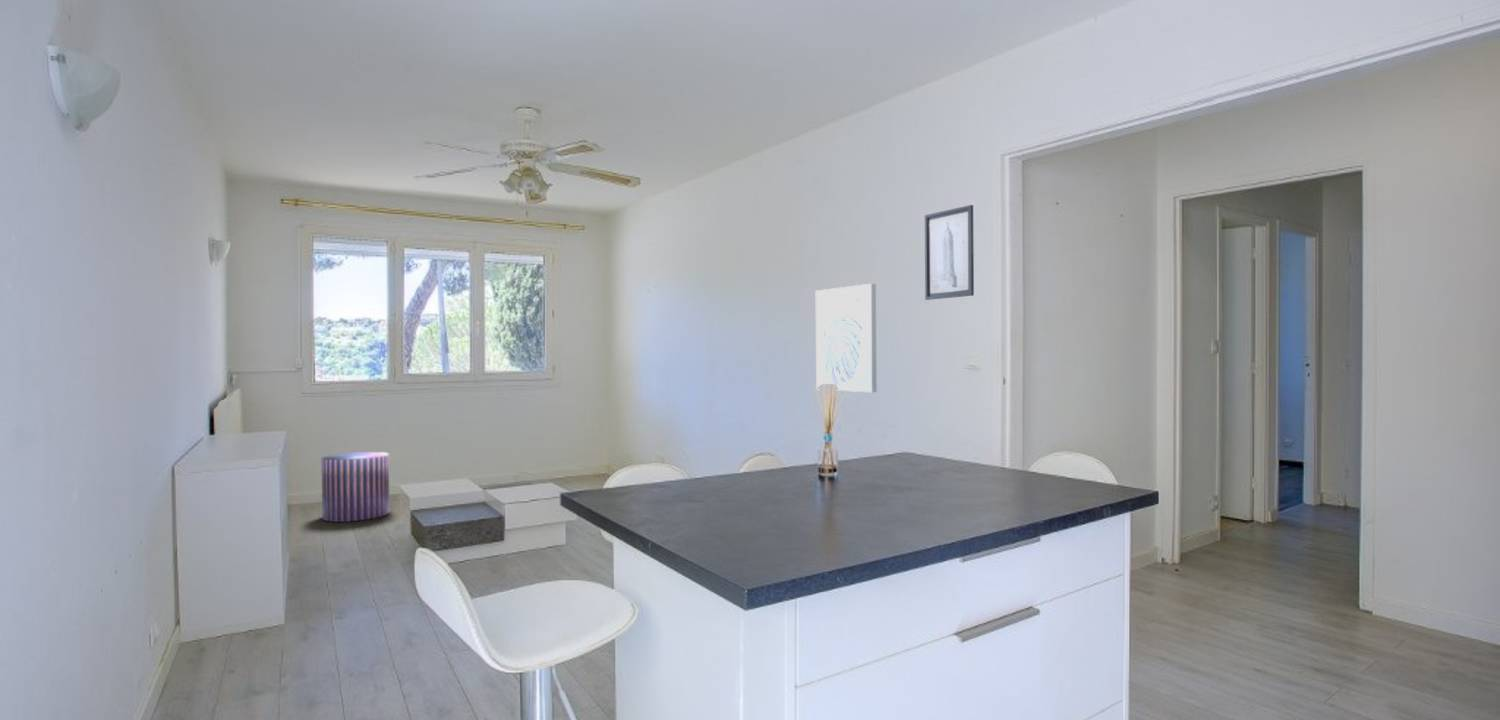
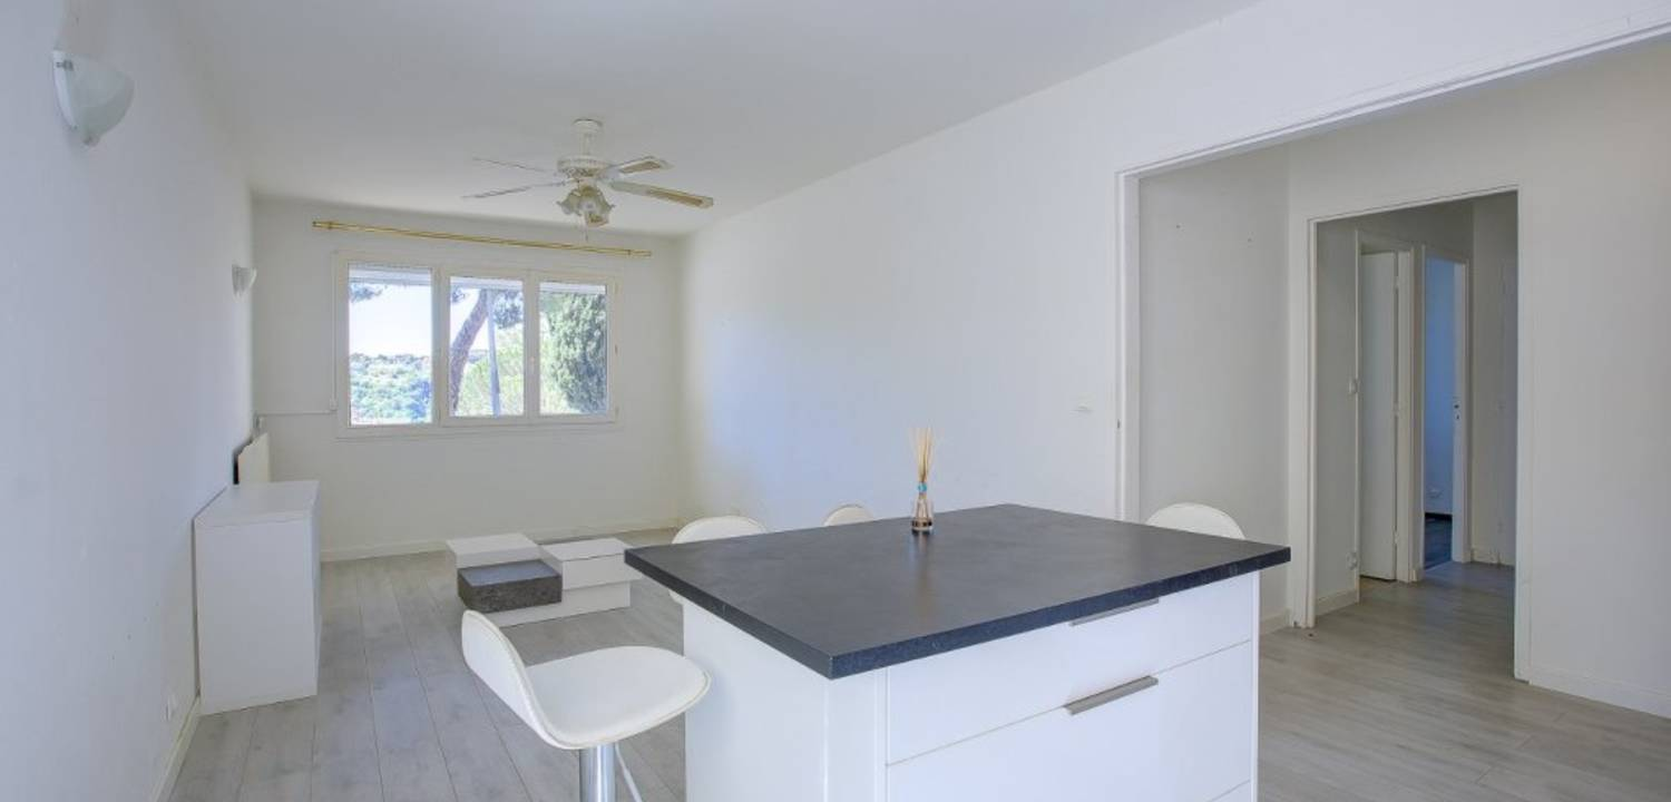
- wall art (948, 254)
- stool (356, 485)
- wall art (844, 339)
